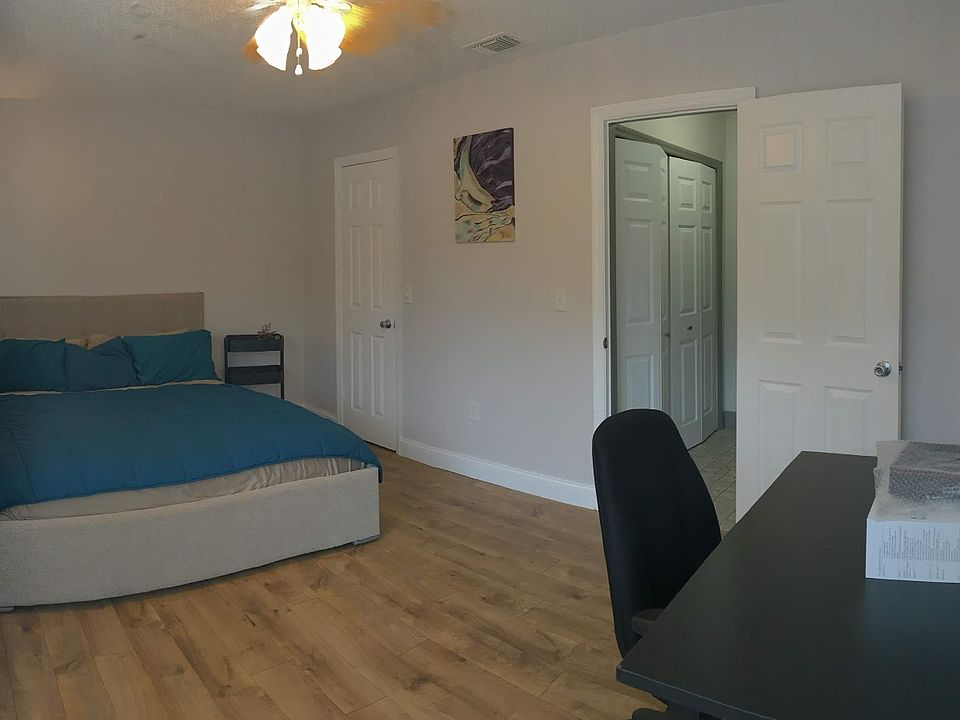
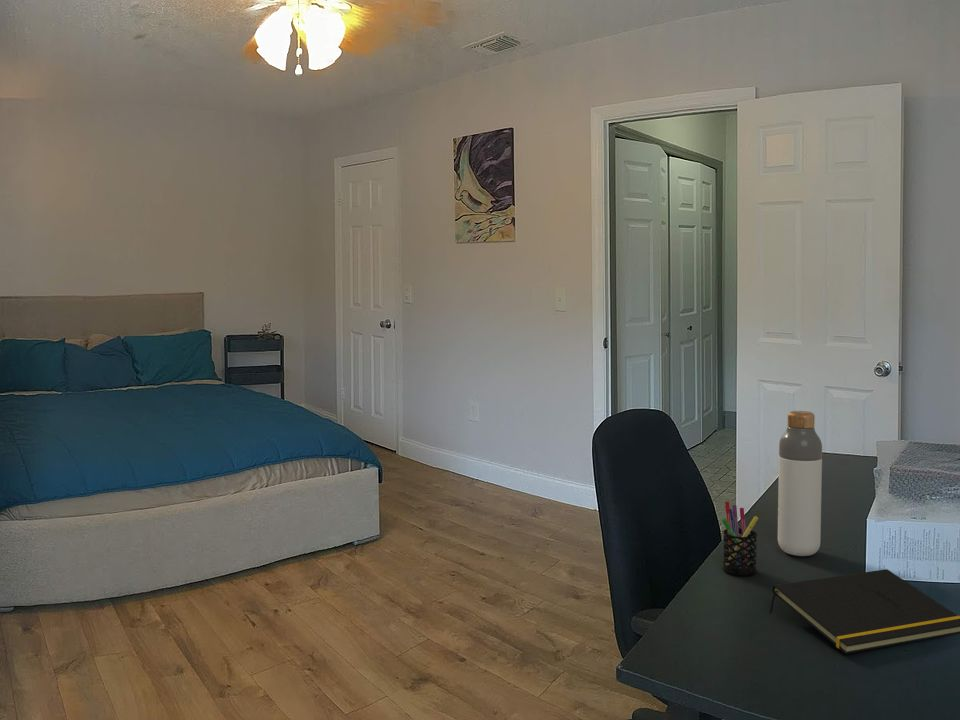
+ notepad (867, 607)
+ pen holder (735, 537)
+ bottle (799, 482)
